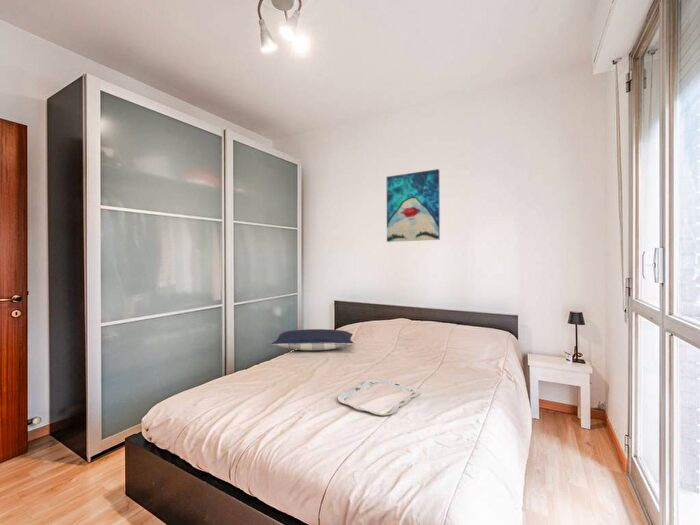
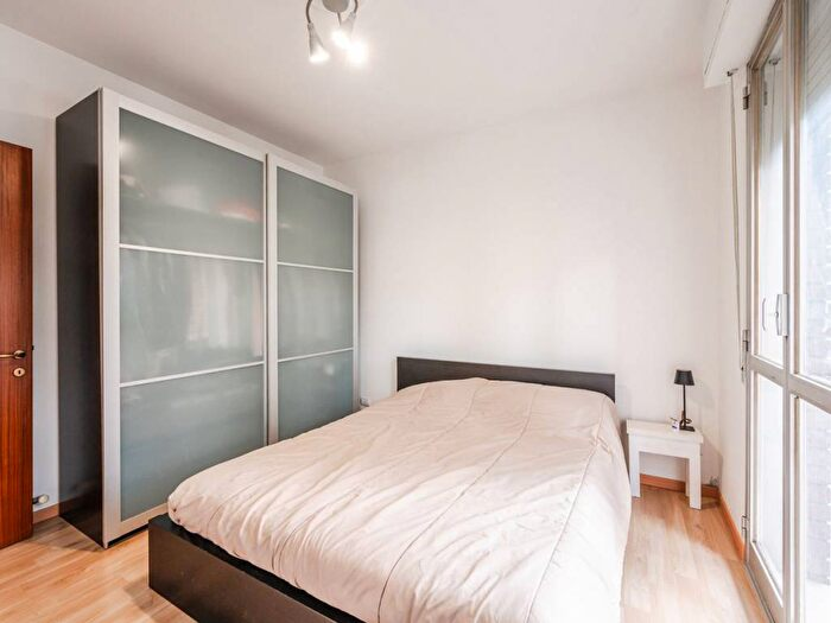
- serving tray (381, 383)
- pillow (314, 339)
- wall art (412, 207)
